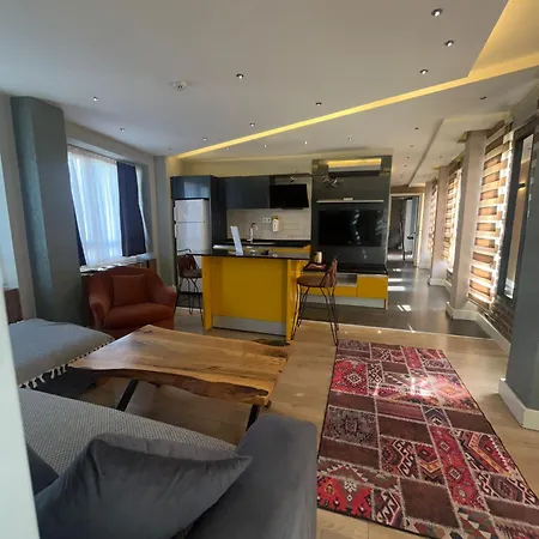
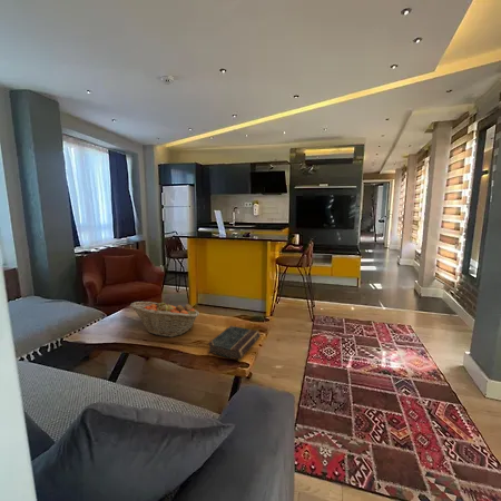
+ fruit basket (165, 314)
+ book (235, 341)
